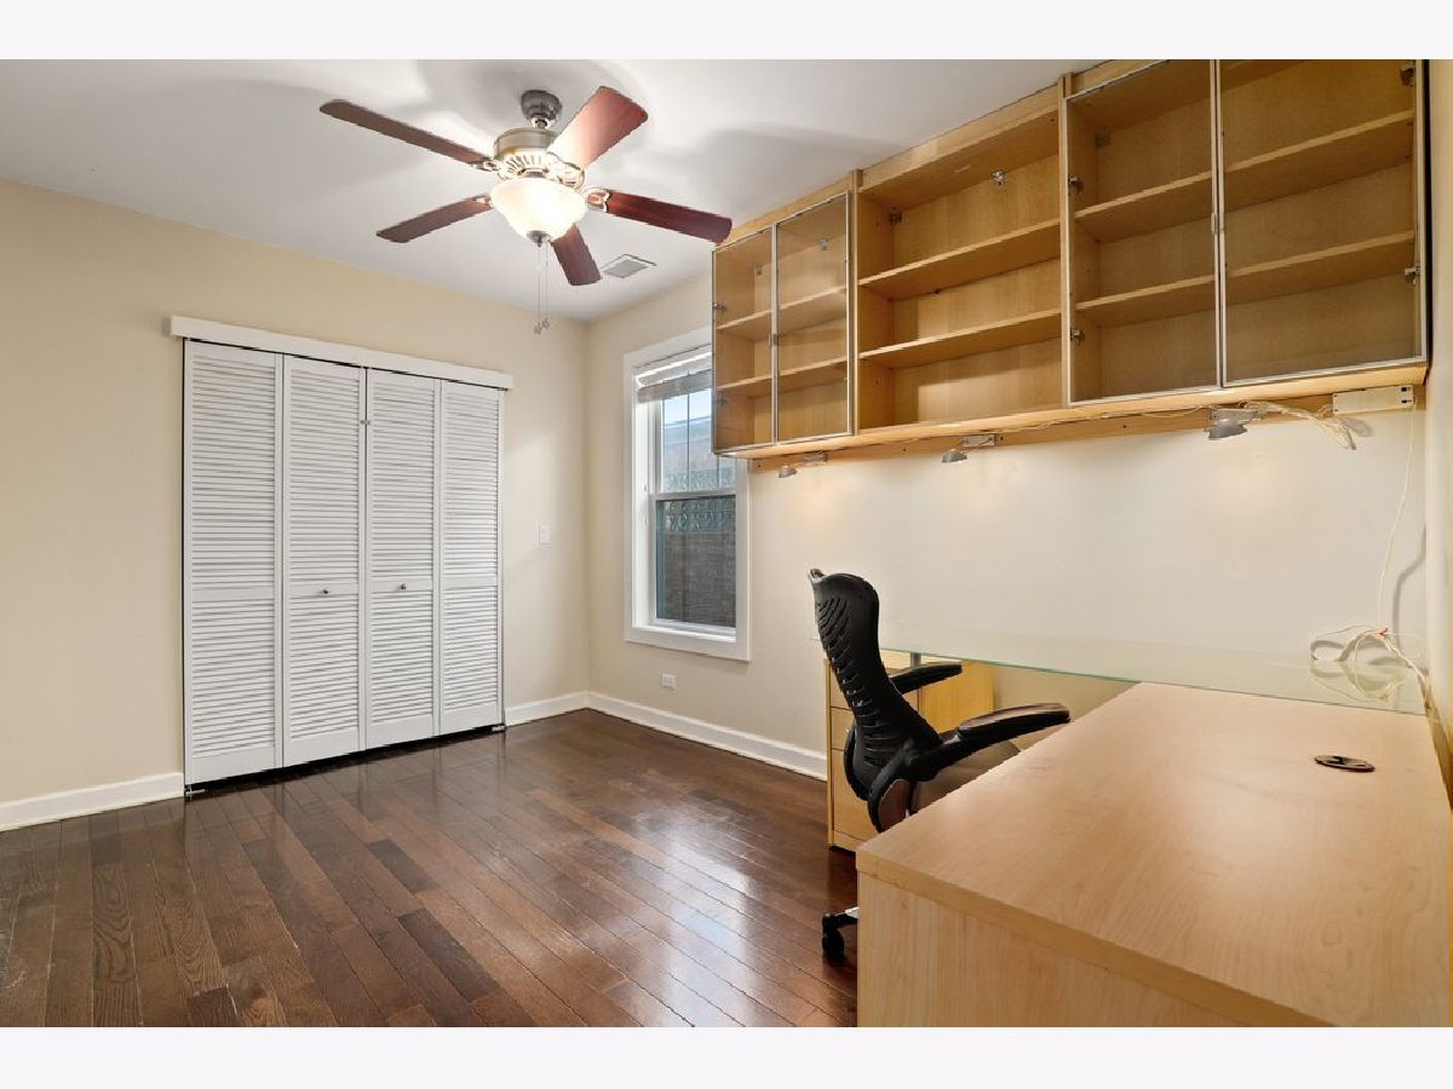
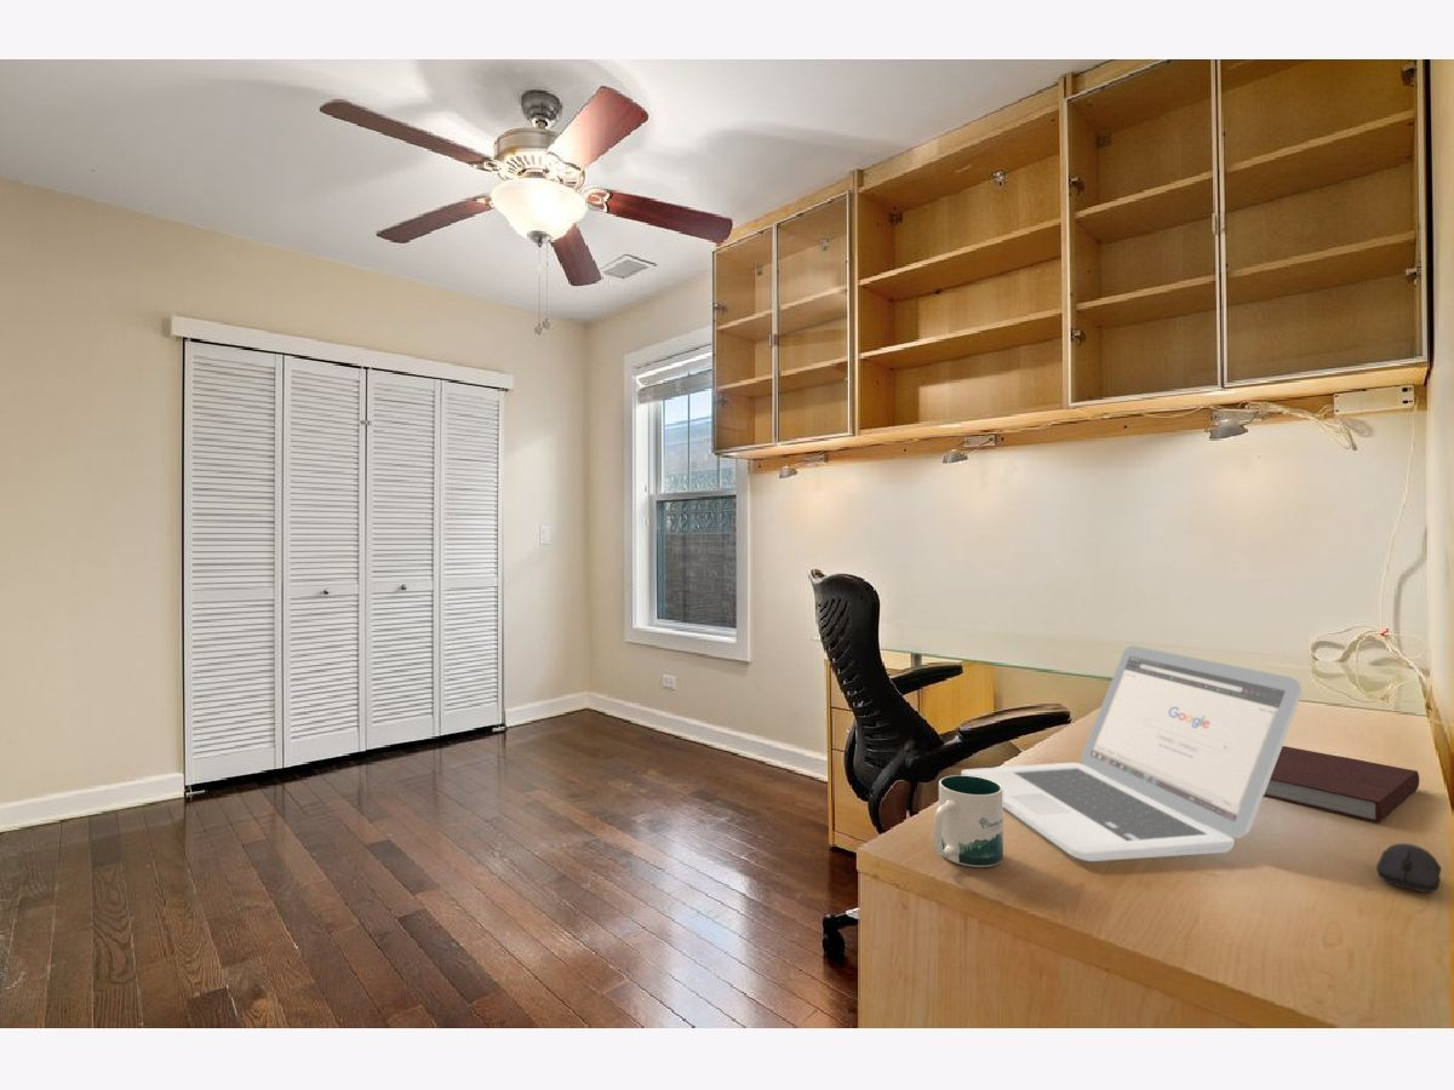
+ notebook (1326, 779)
+ mug (962, 822)
+ computer mouse (1409, 864)
+ laptop (1107, 735)
